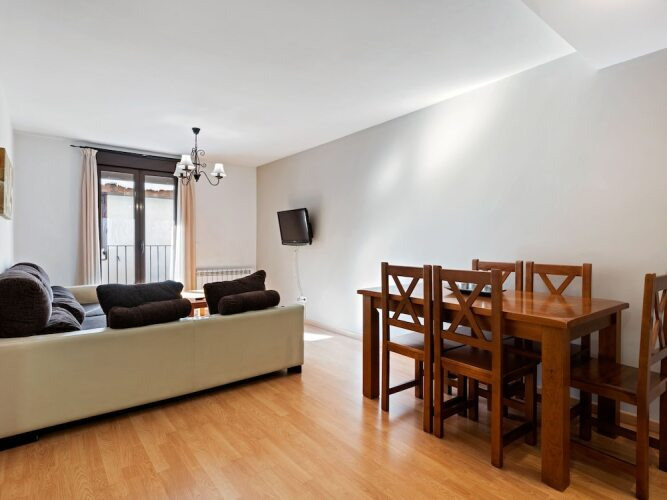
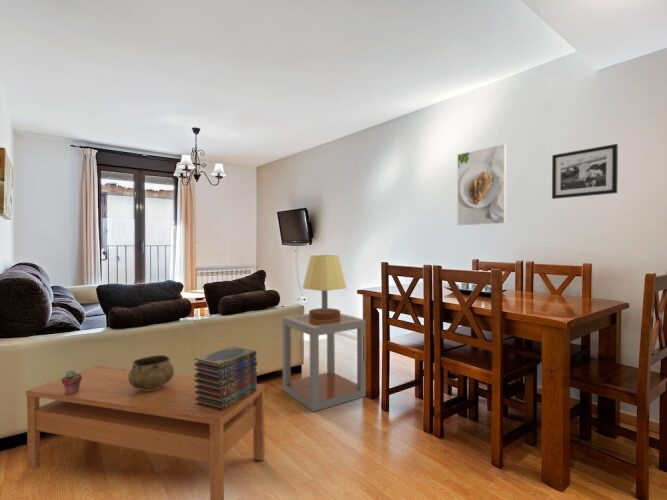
+ decorative bowl (151, 373)
+ side table (327, 355)
+ potted succulent (71, 381)
+ picture frame (583, 173)
+ table lamp (324, 286)
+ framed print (480, 187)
+ book stack (226, 375)
+ coffee table (148, 424)
